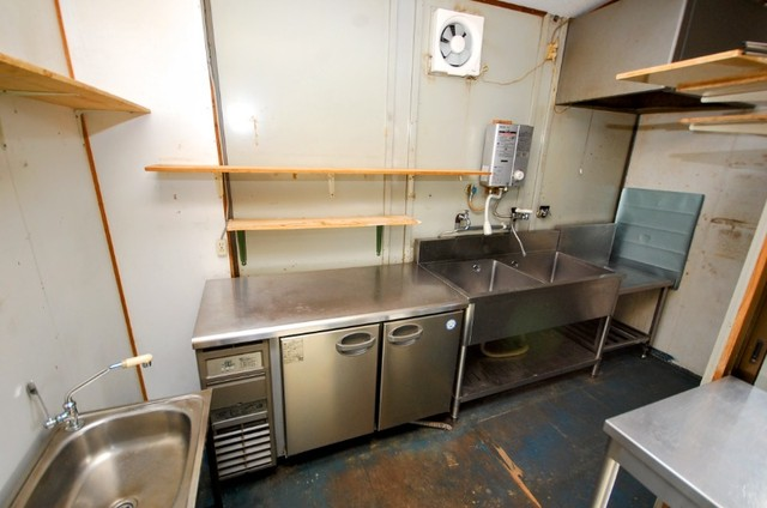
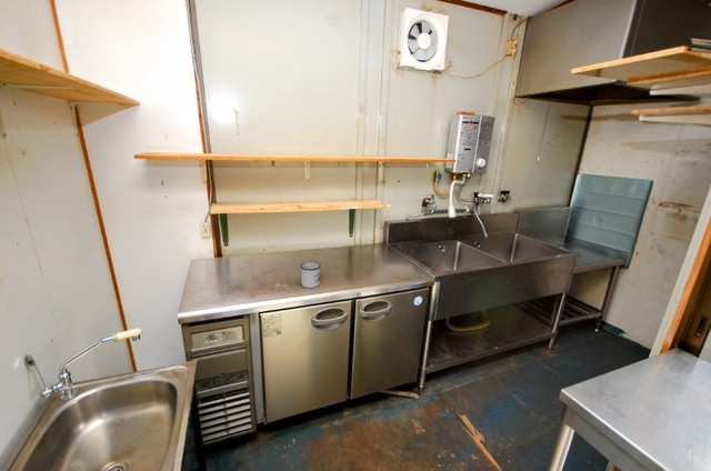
+ mug (311, 273)
